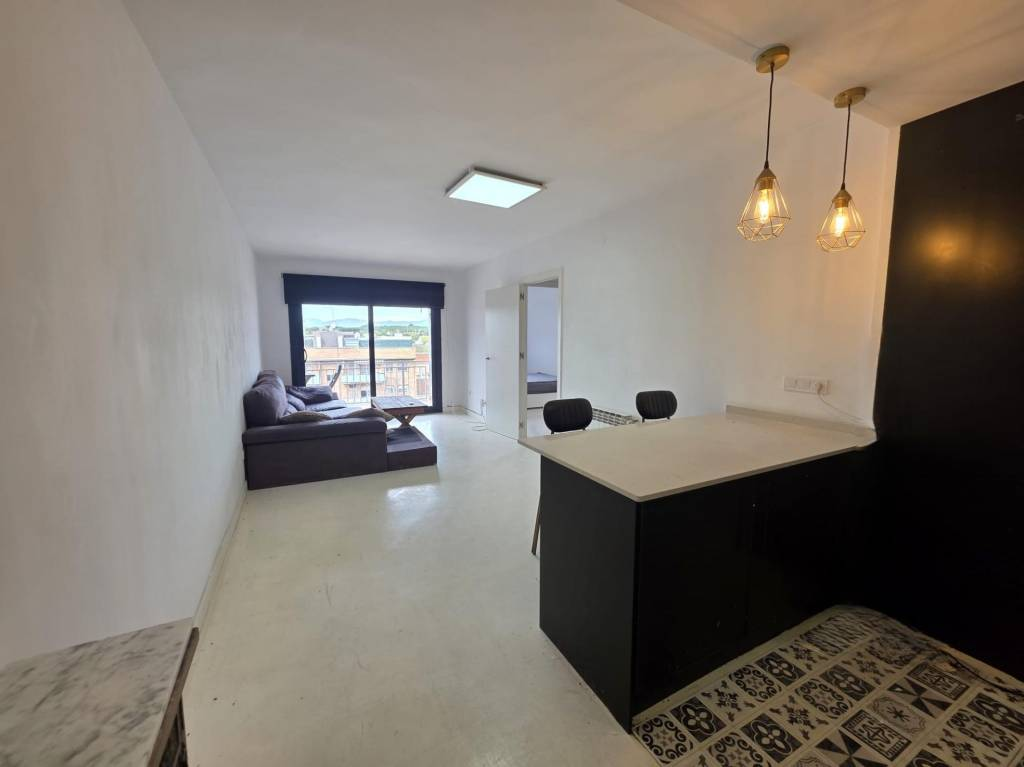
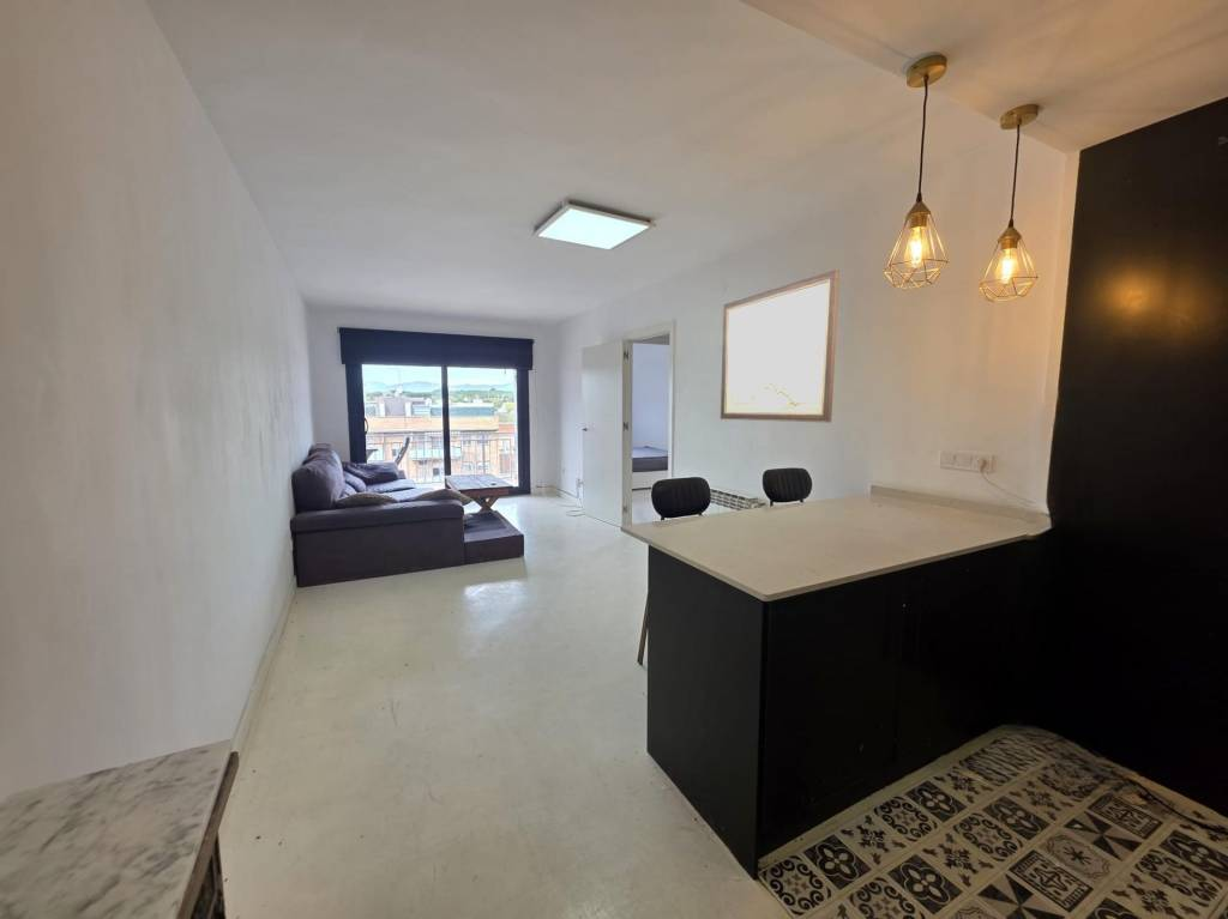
+ wall art (770, 356)
